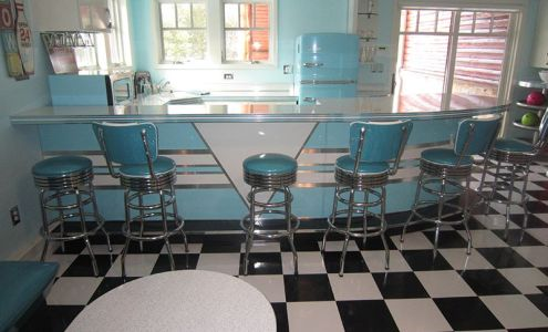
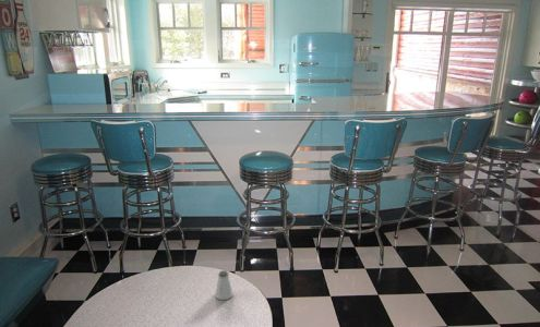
+ saltshaker (224, 283)
